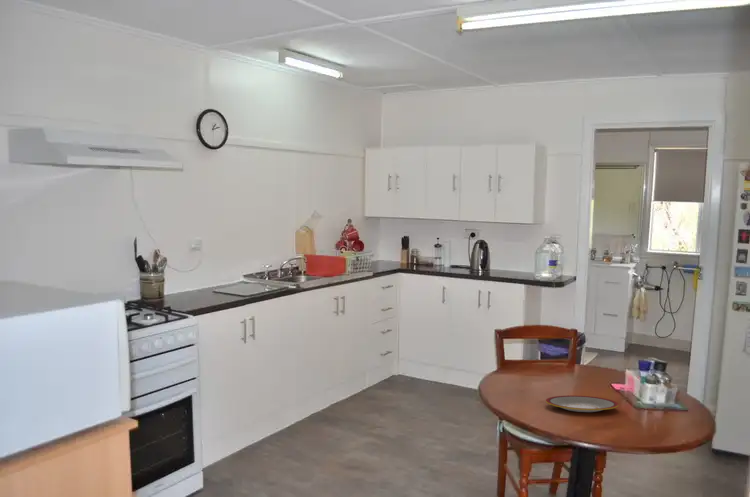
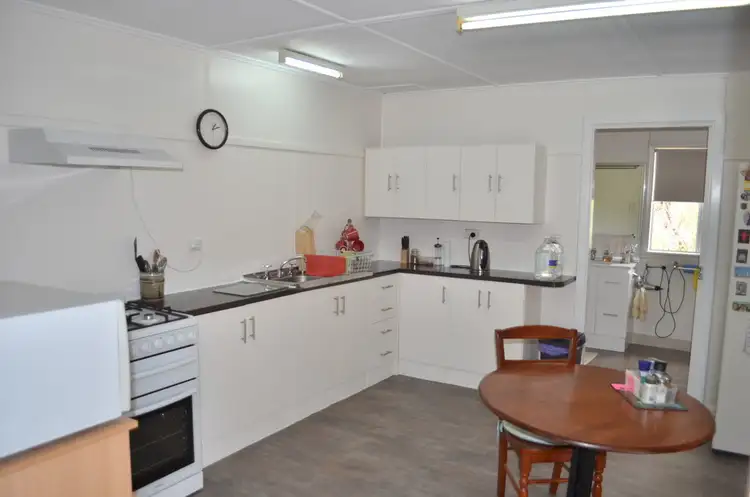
- plate (581, 405)
